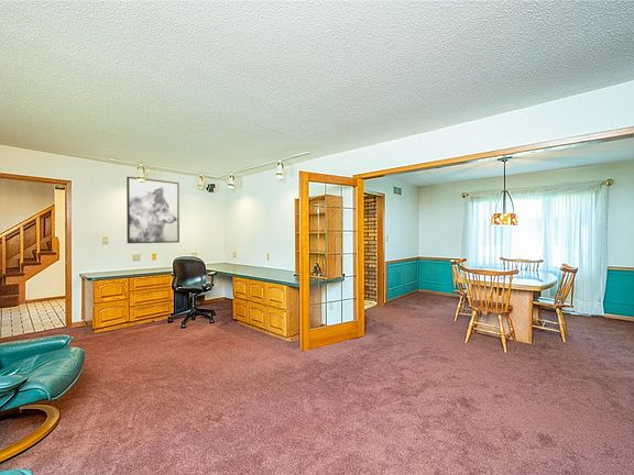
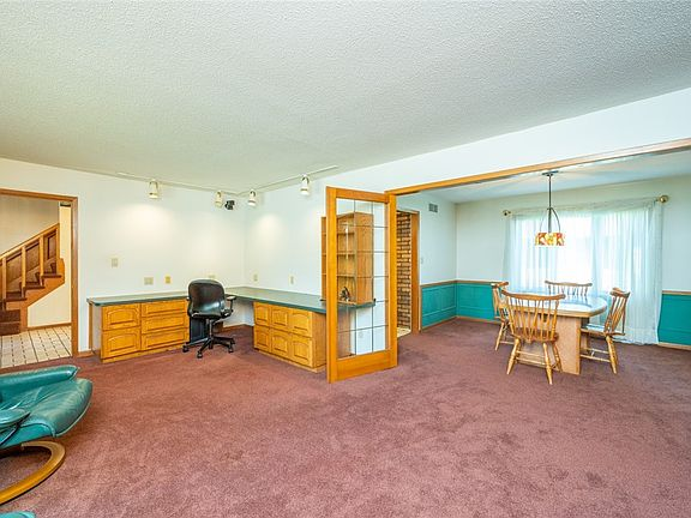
- wall art (154, 211)
